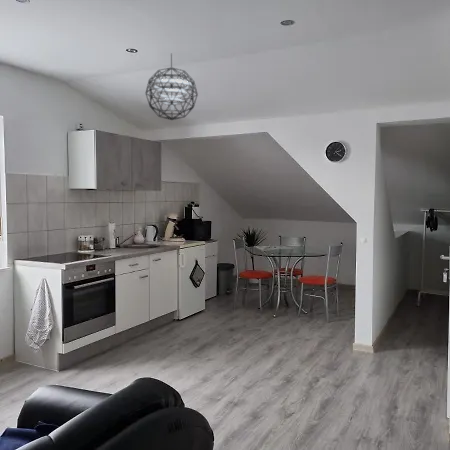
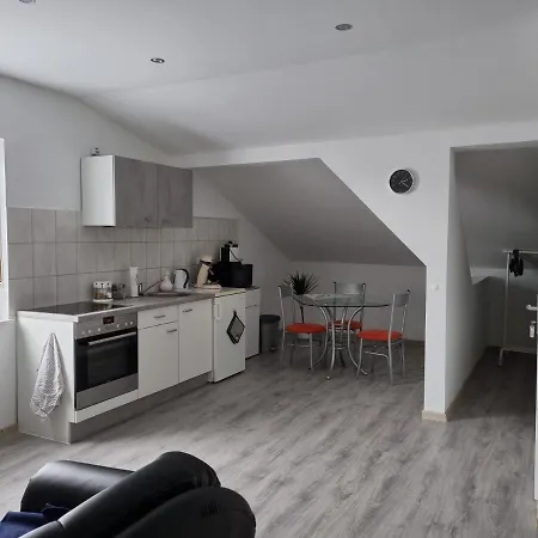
- pendant light (171, 86)
